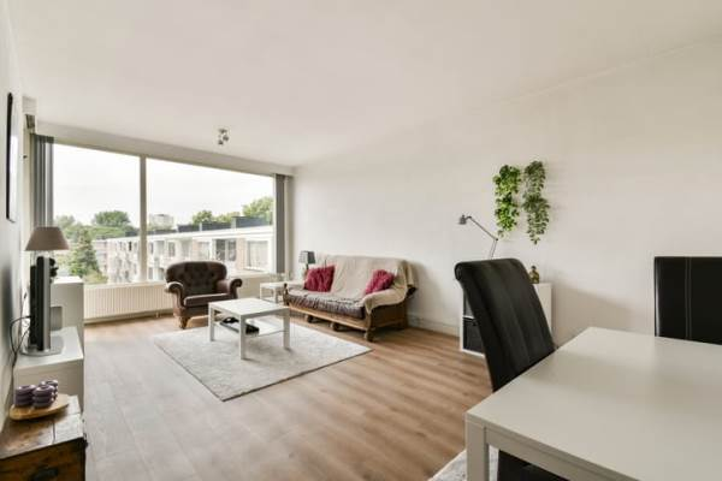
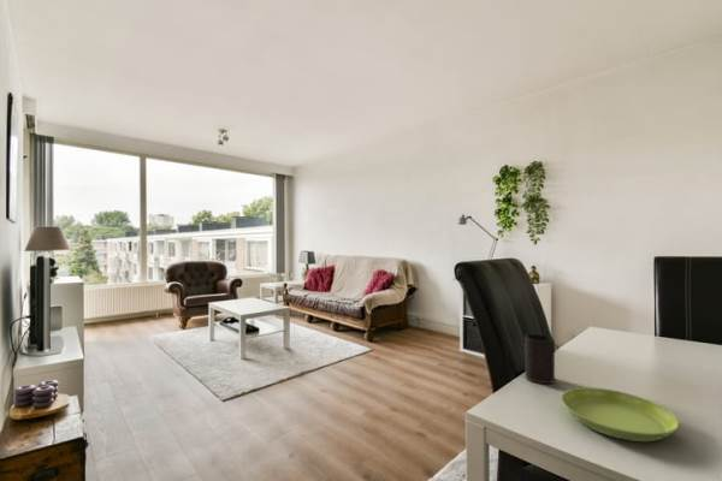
+ cup (539, 357)
+ saucer (615, 414)
